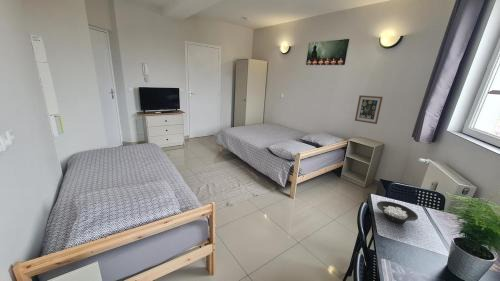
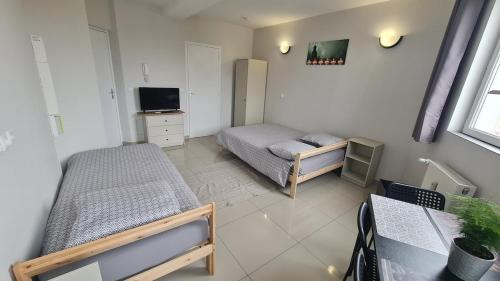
- cereal bowl (395, 213)
- wall art (368, 109)
